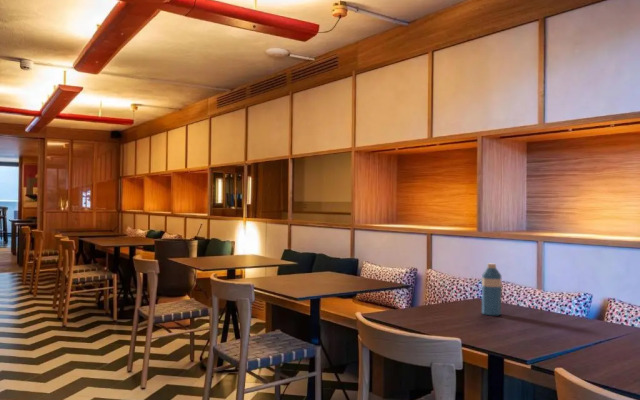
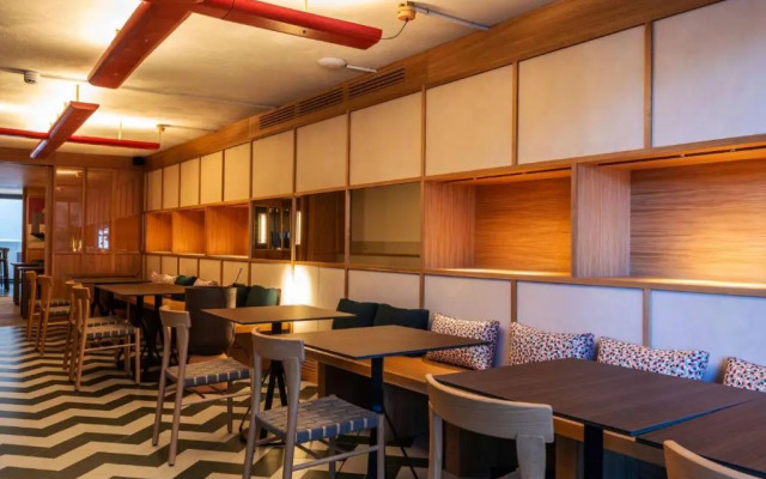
- water bottle (491, 288)
